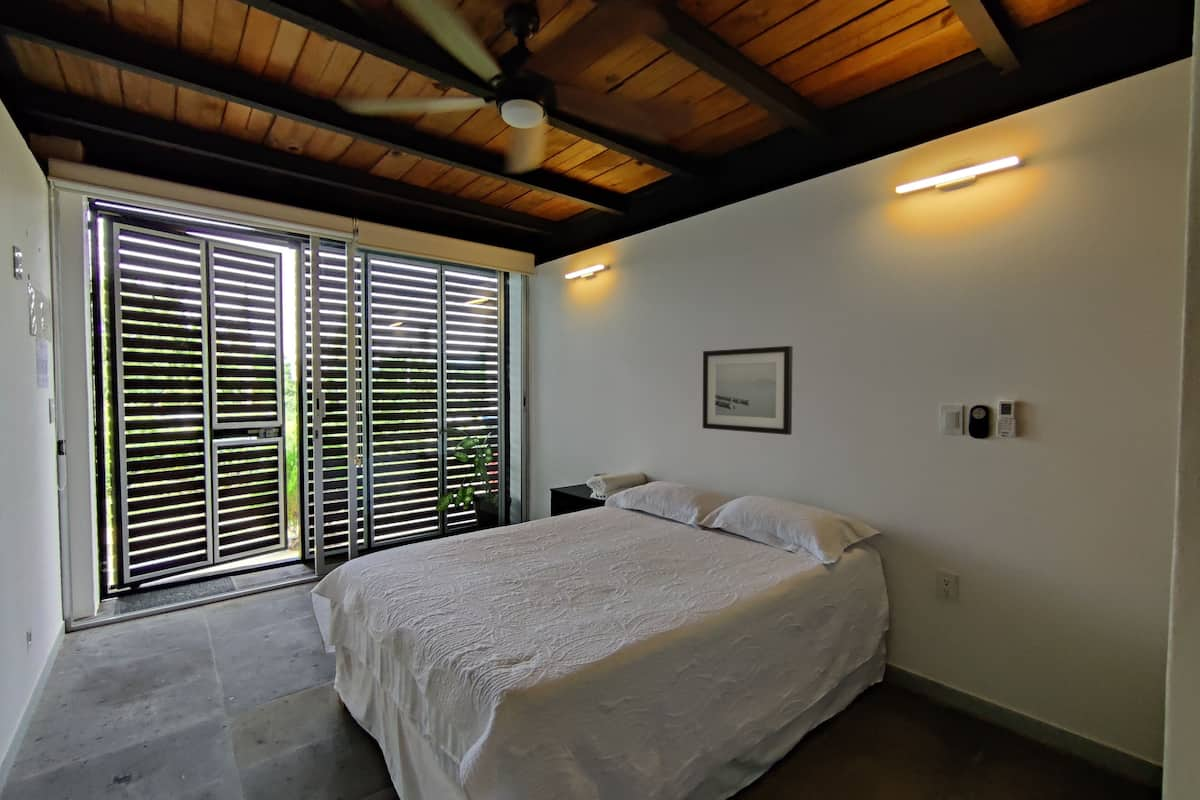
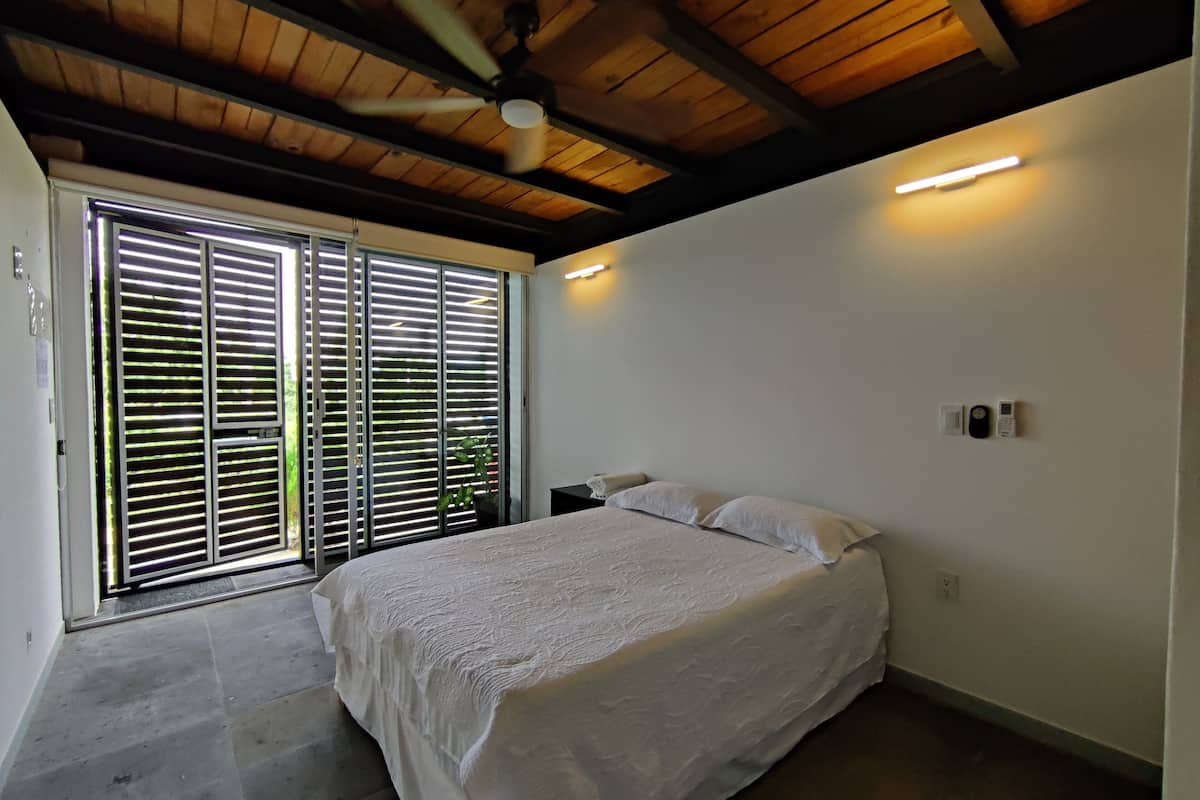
- wall art (744, 390)
